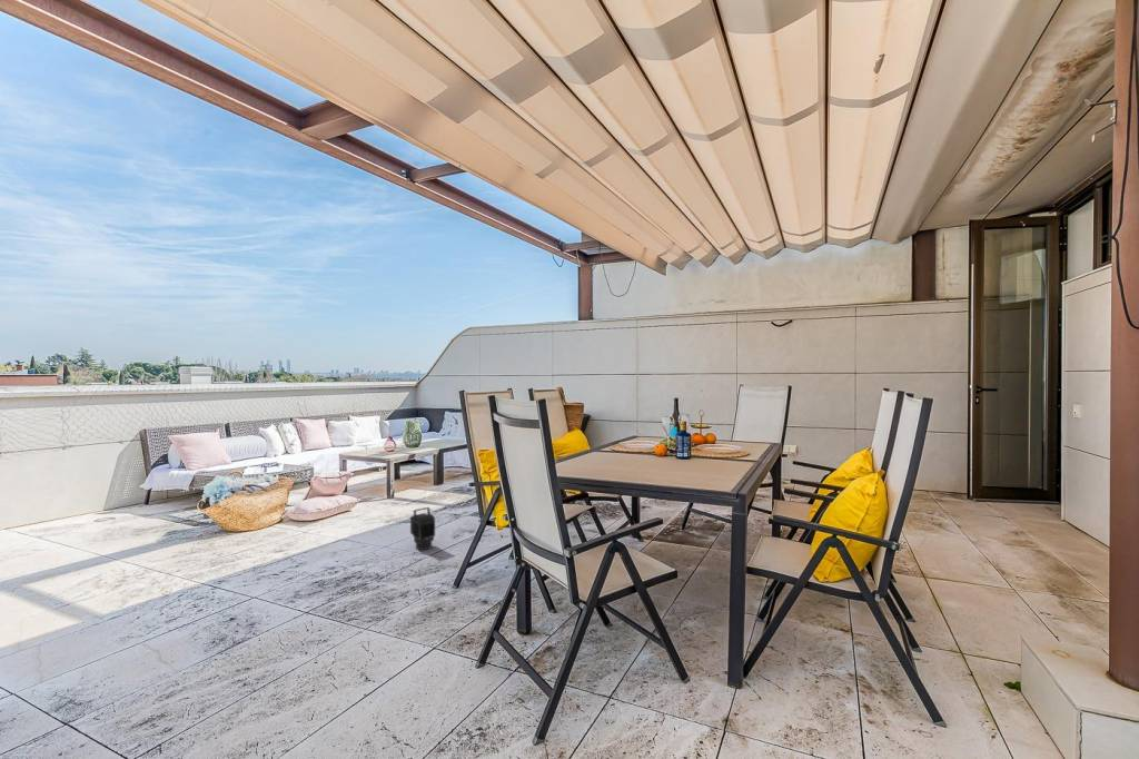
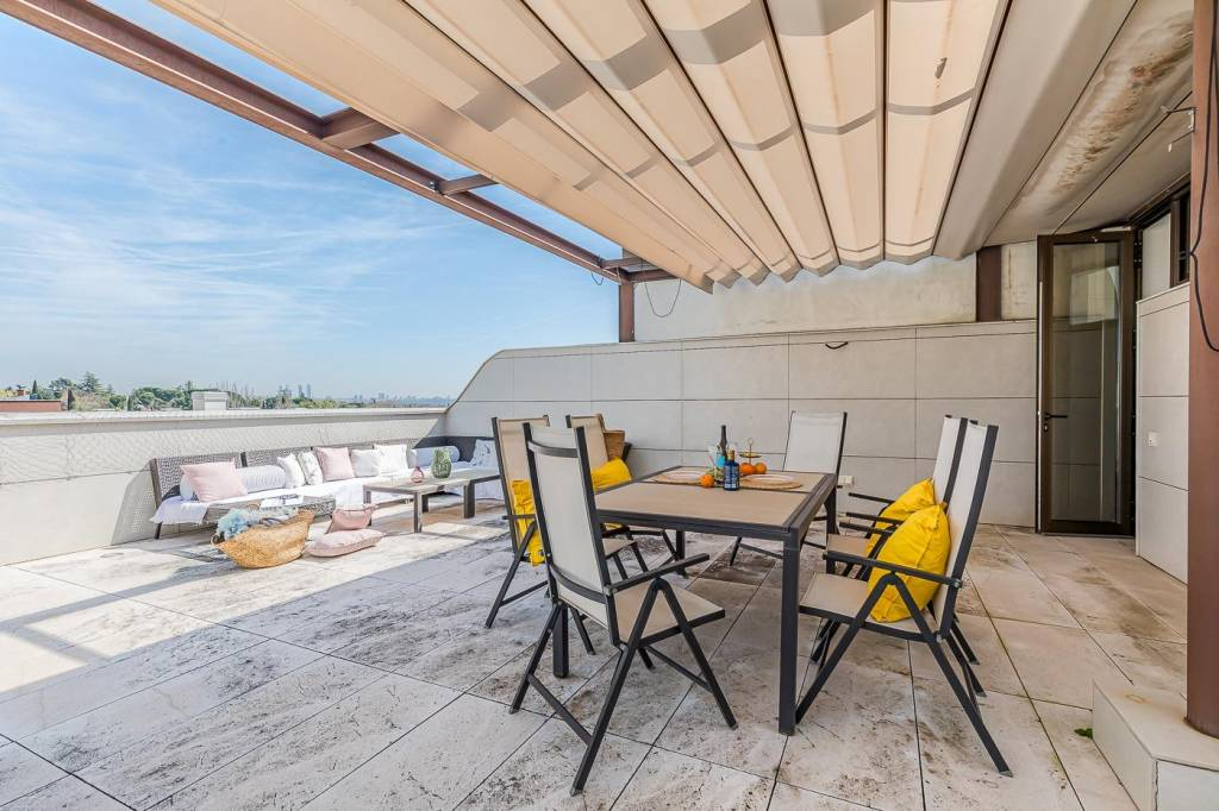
- lantern (423, 528)
